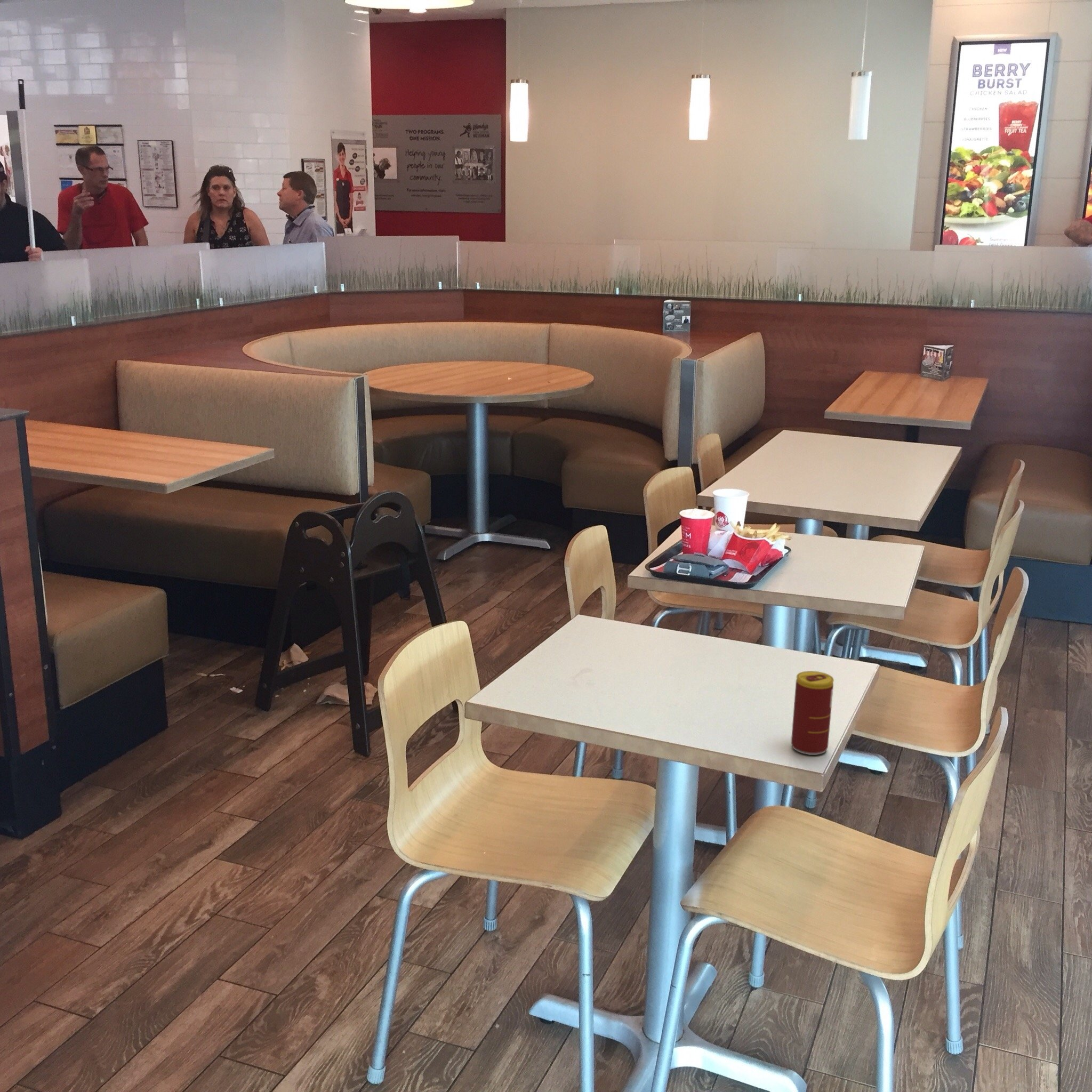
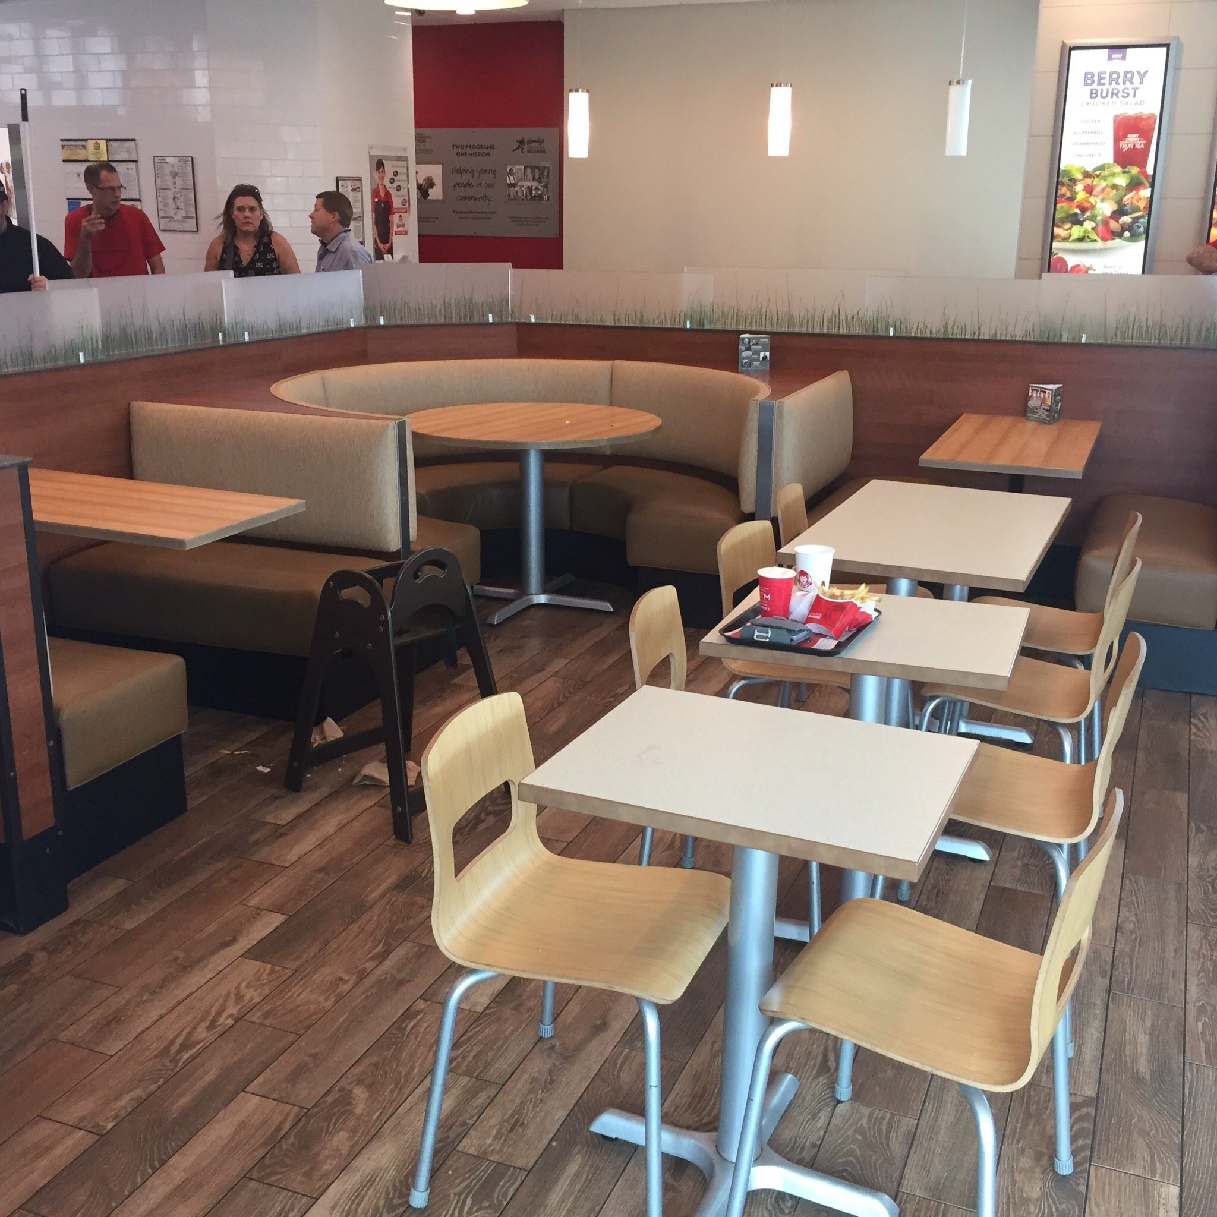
- beverage can (812, 712)
